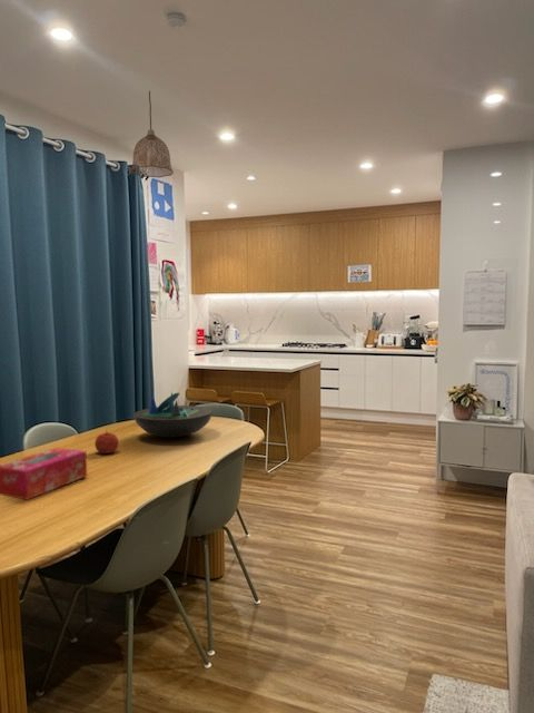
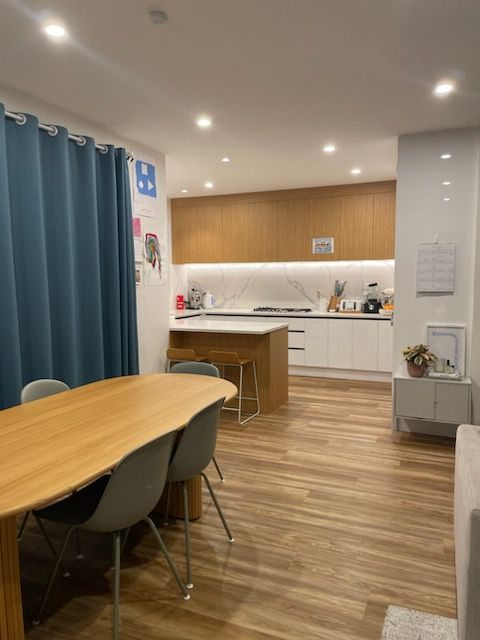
- tissue box (42, 471)
- fruit (107, 441)
- pendant lamp (150, 131)
- decorative bowl (172, 412)
